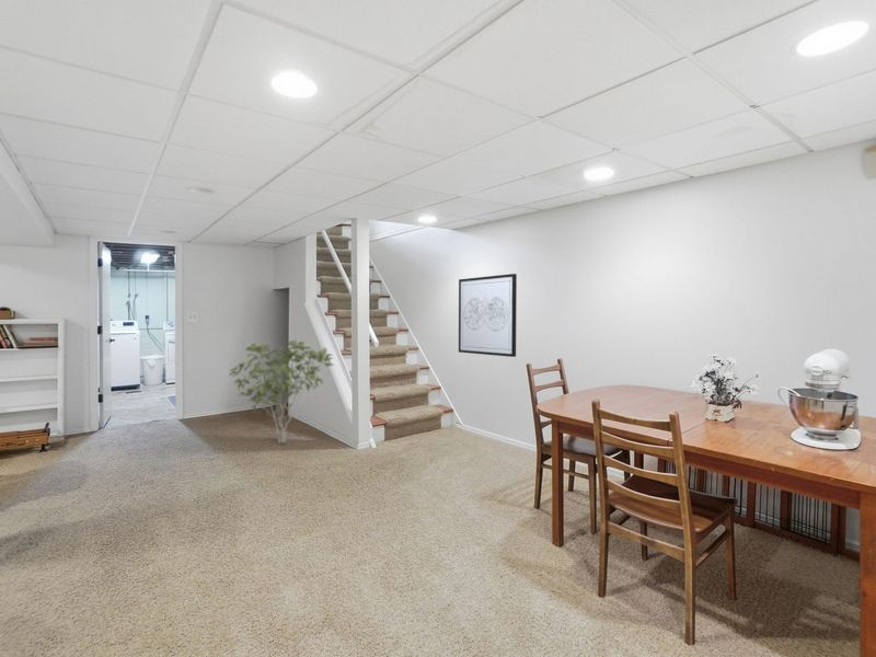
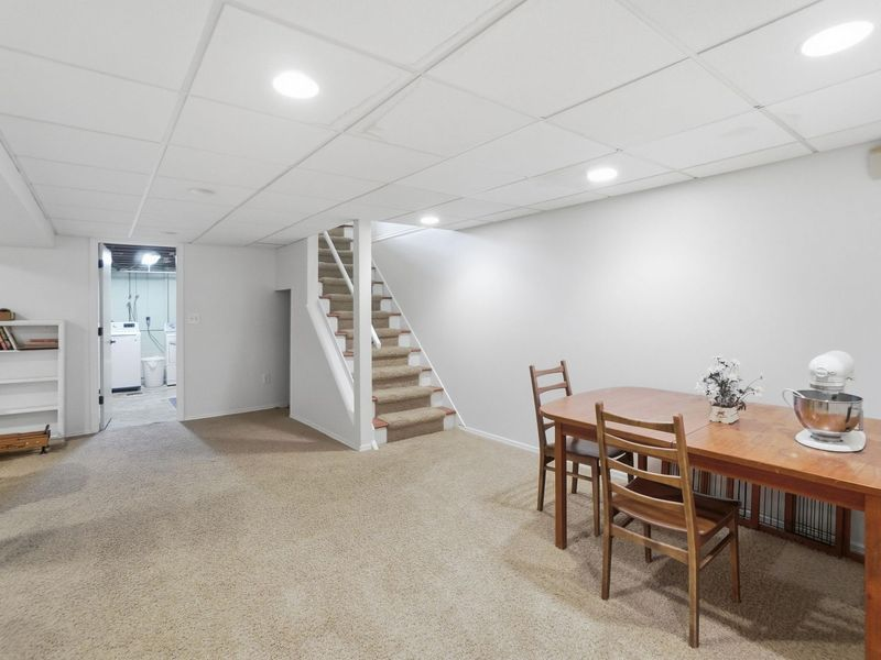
- shrub (285, 391)
- wall art (485, 315)
